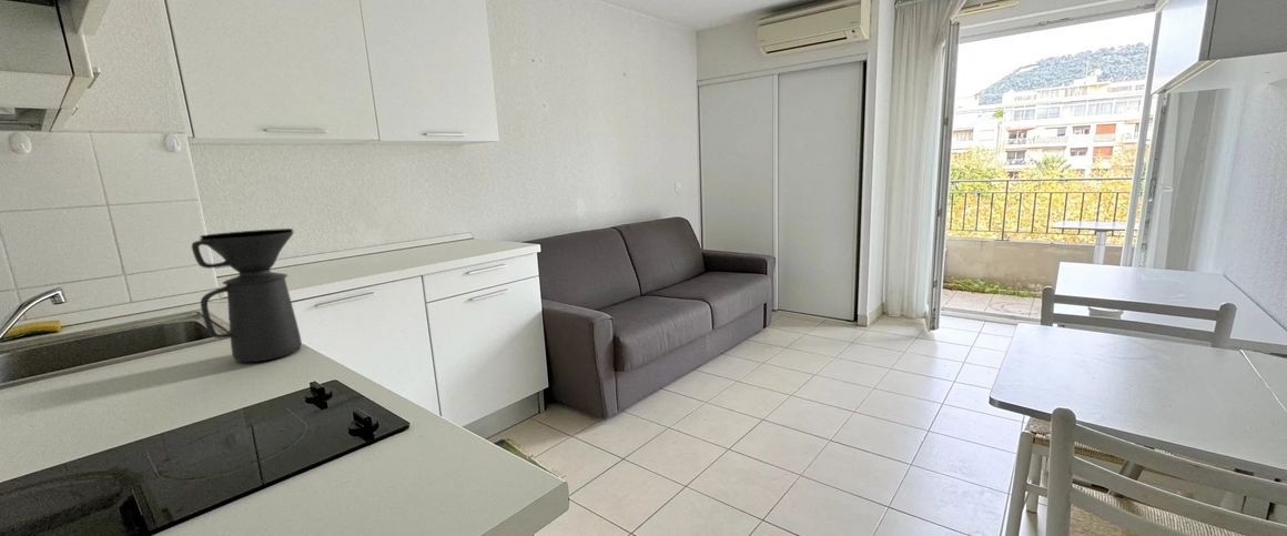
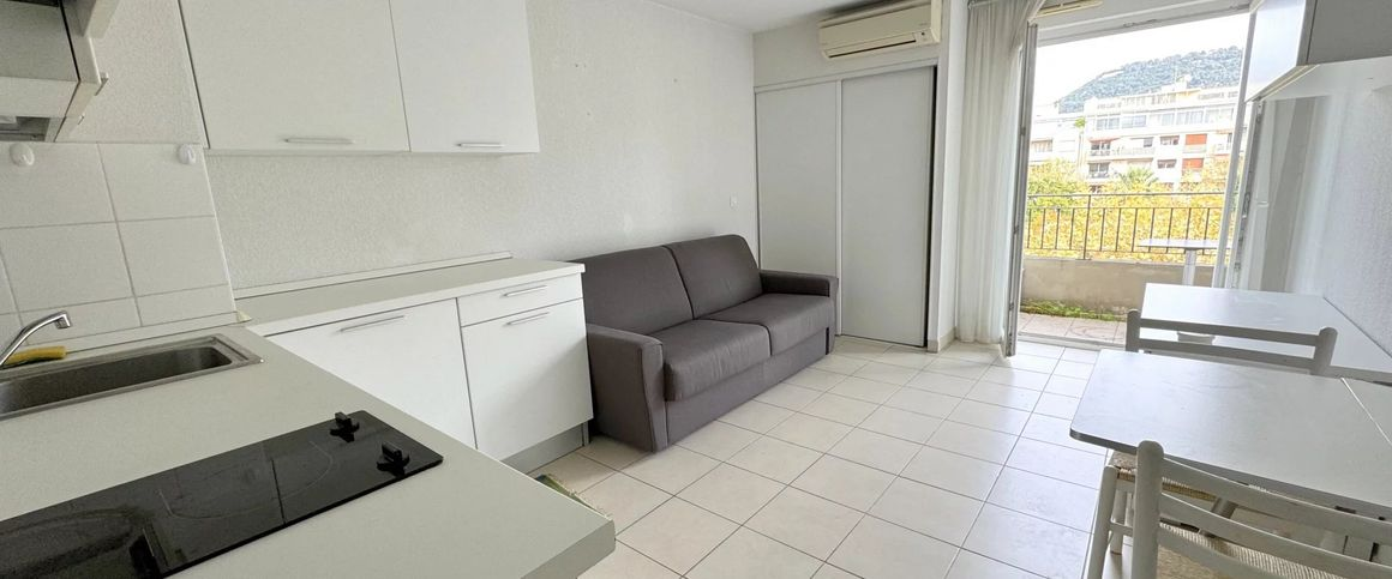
- coffee maker (259, 294)
